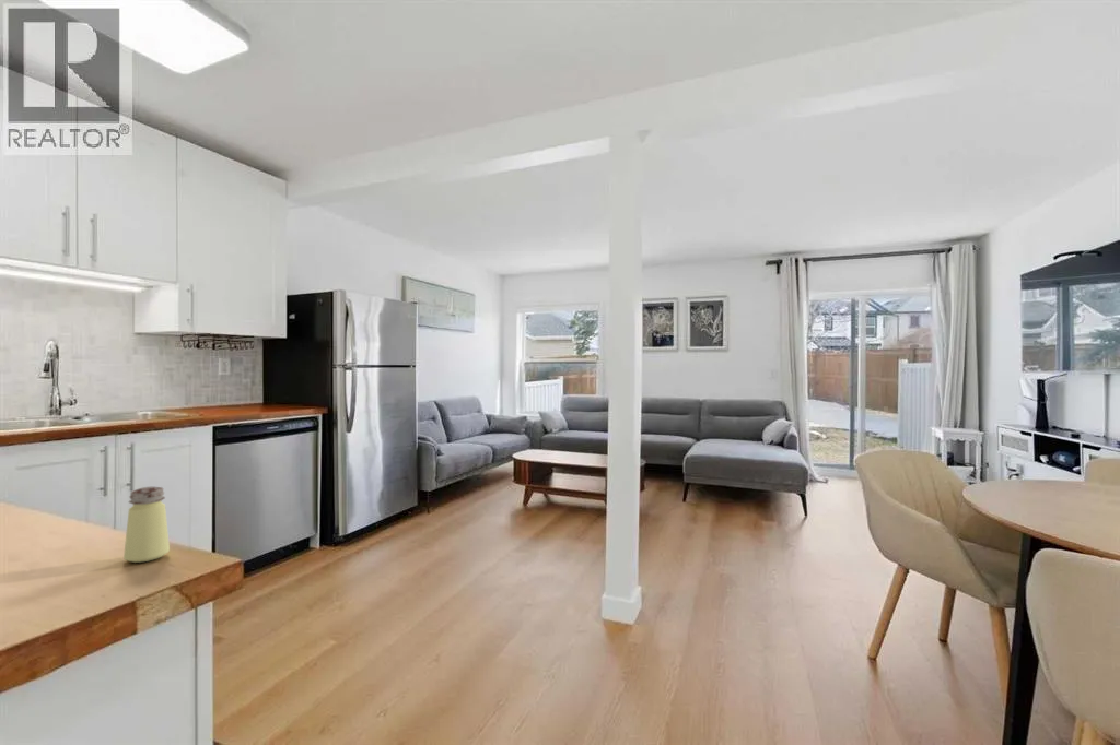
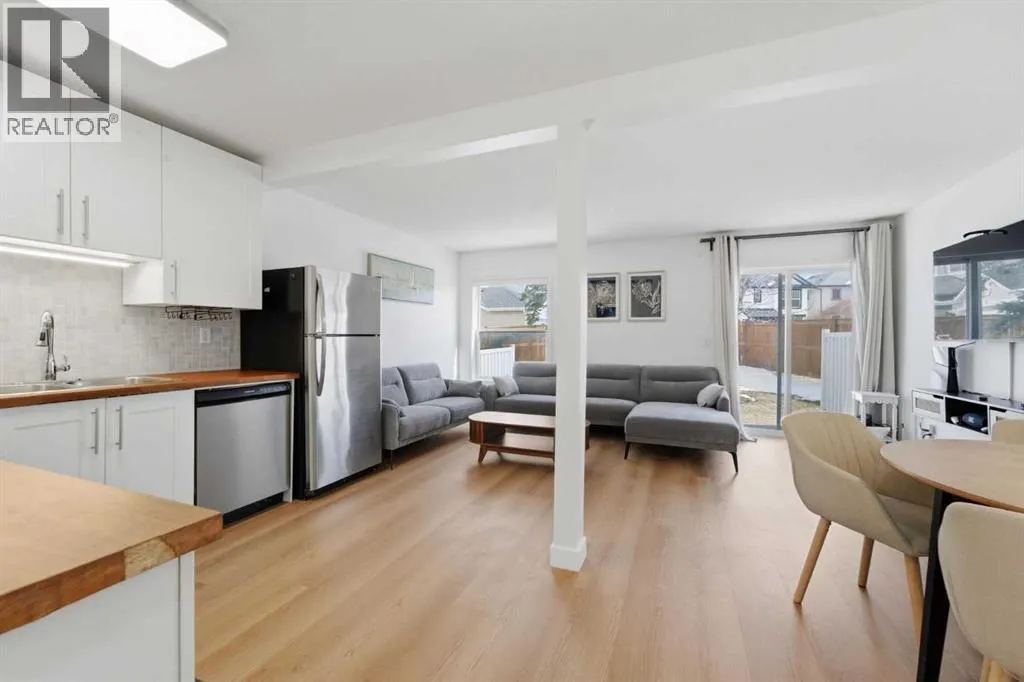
- saltshaker (147, 522)
